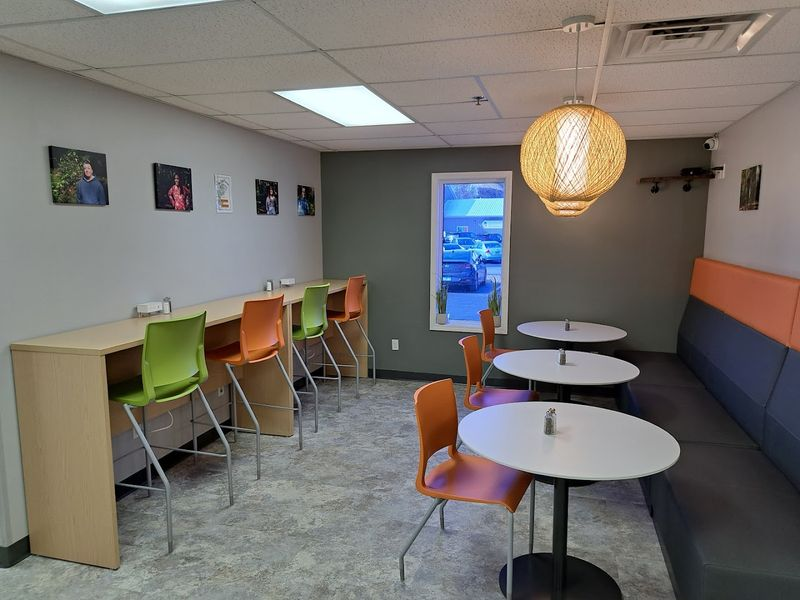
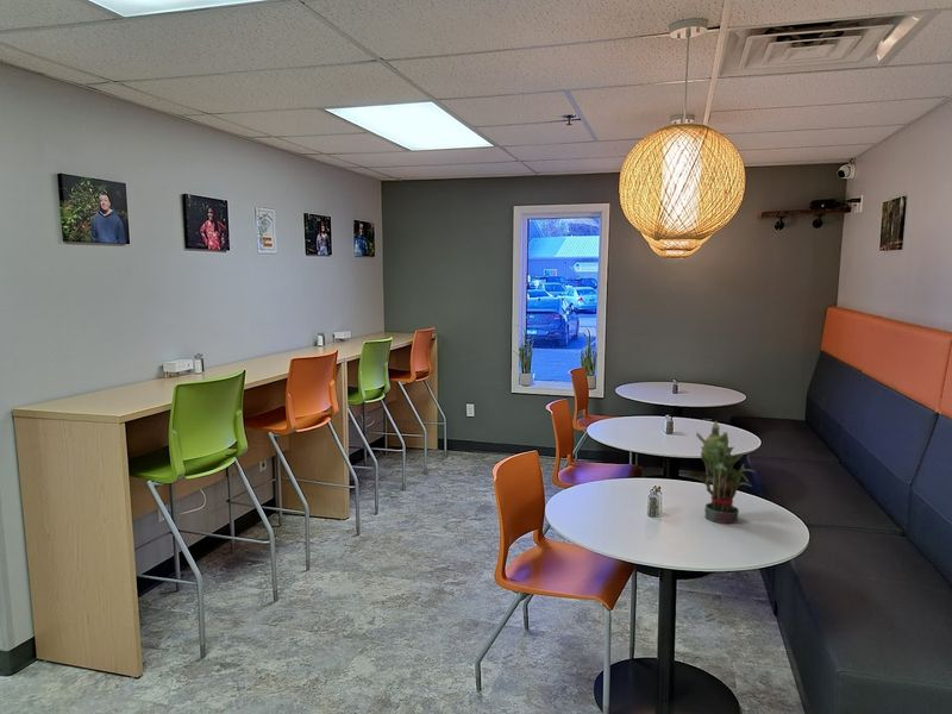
+ potted plant (722, 471)
